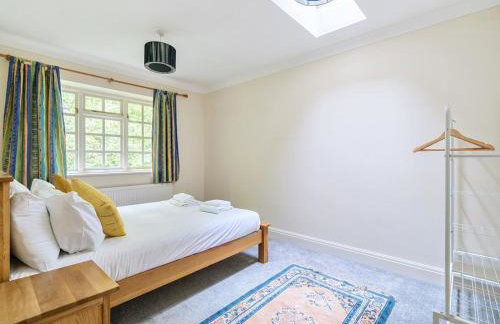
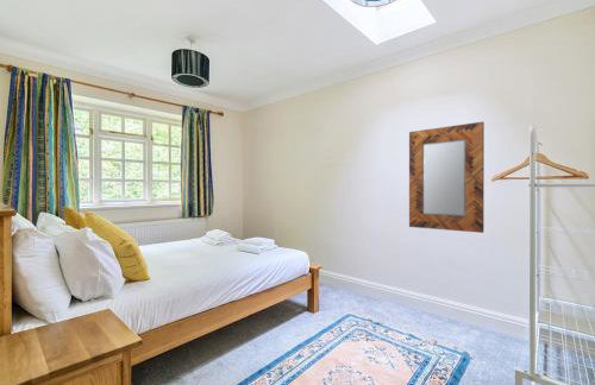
+ home mirror (443, 178)
